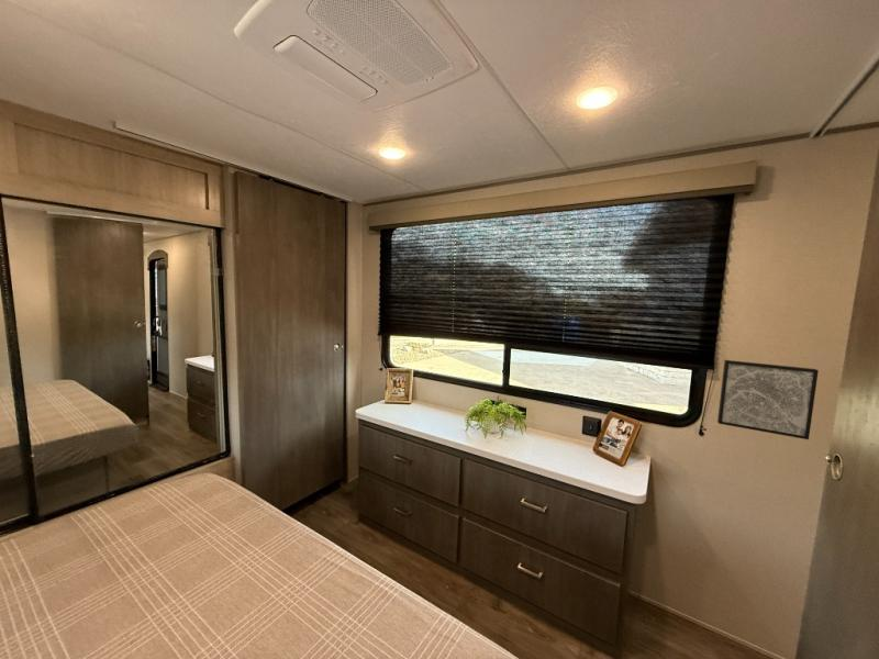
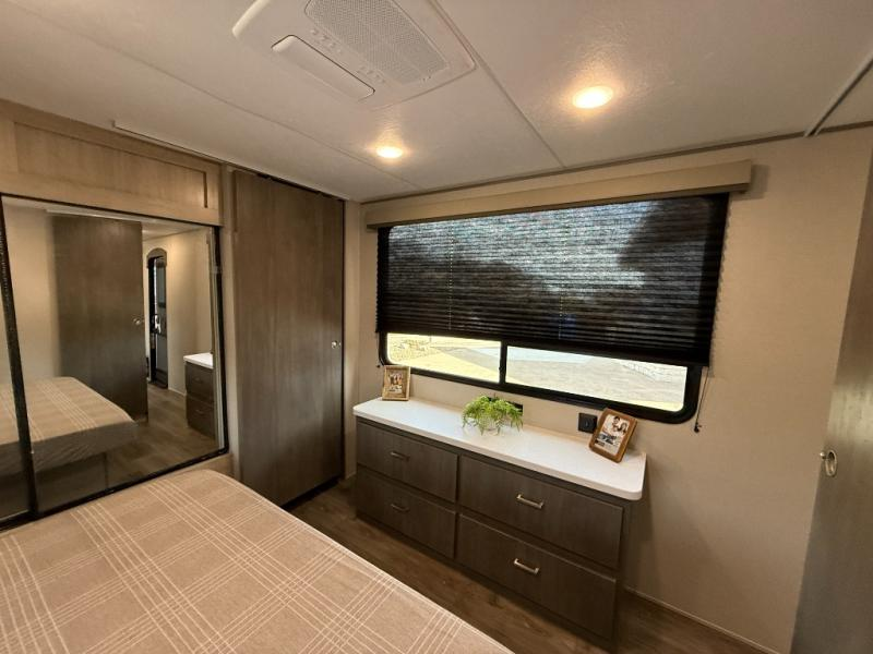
- wall art (764, 398)
